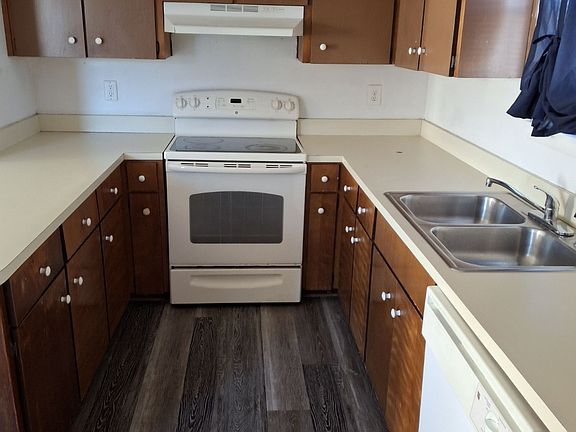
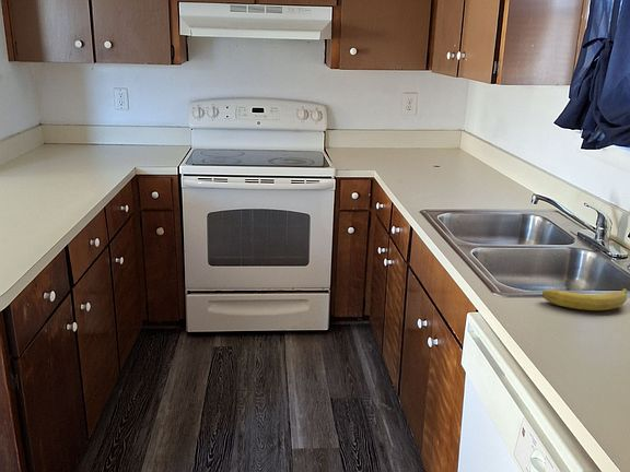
+ fruit (590, 299)
